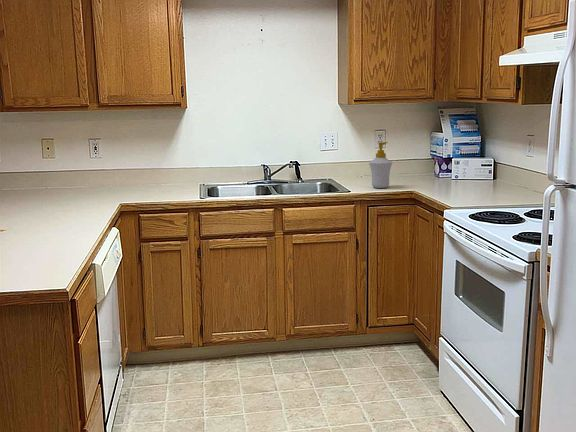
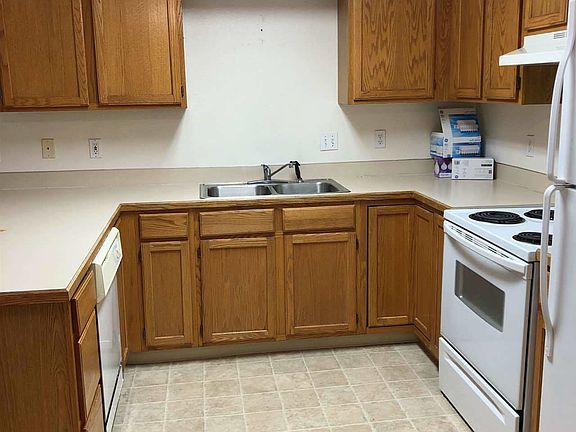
- soap bottle (380, 164)
